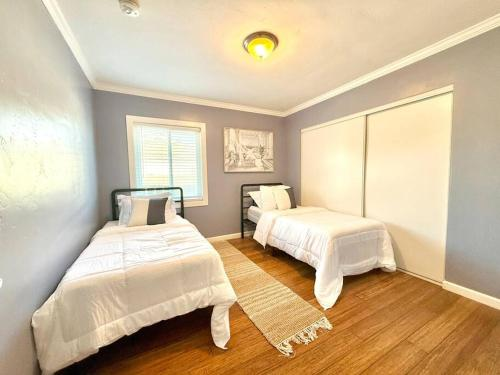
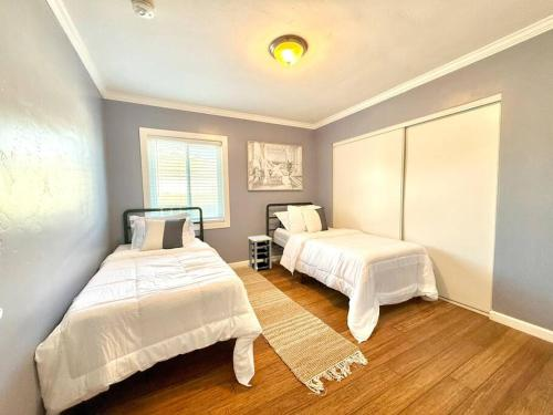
+ side table (260, 252)
